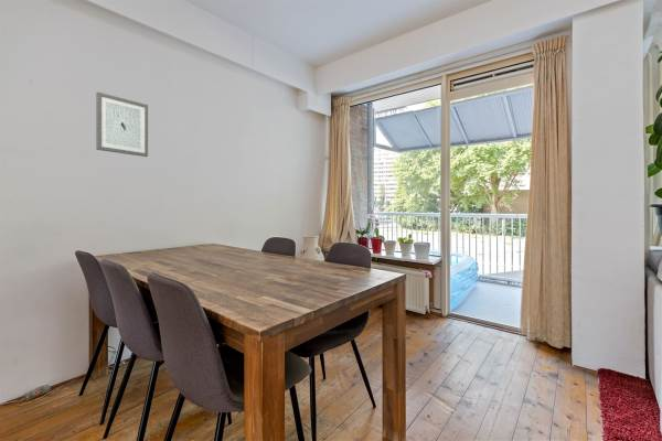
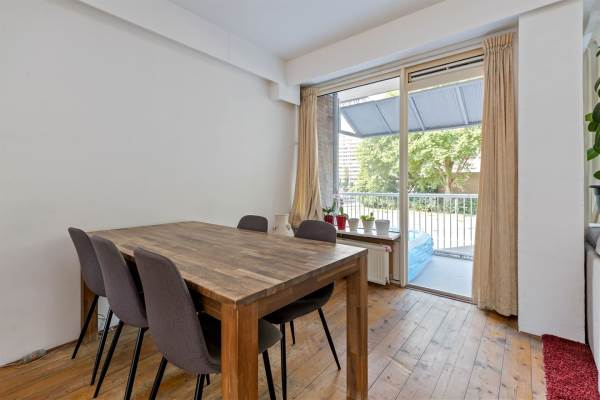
- wall art (122, 126)
